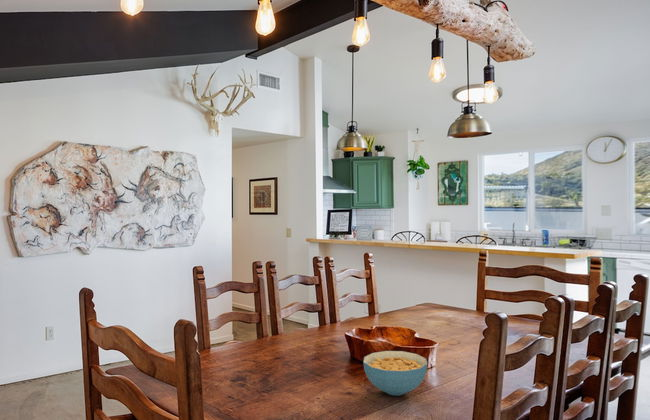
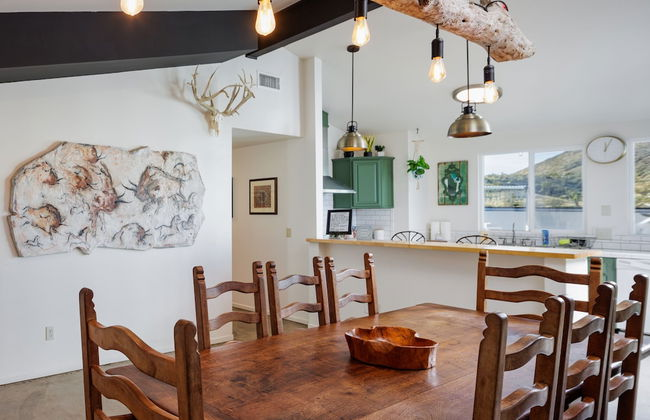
- cereal bowl (395, 376)
